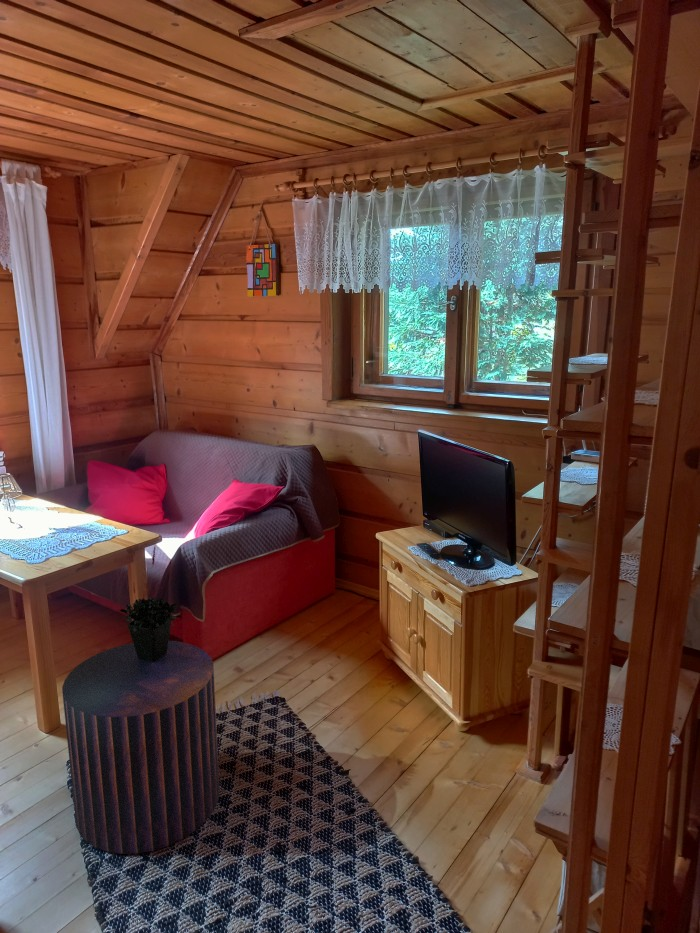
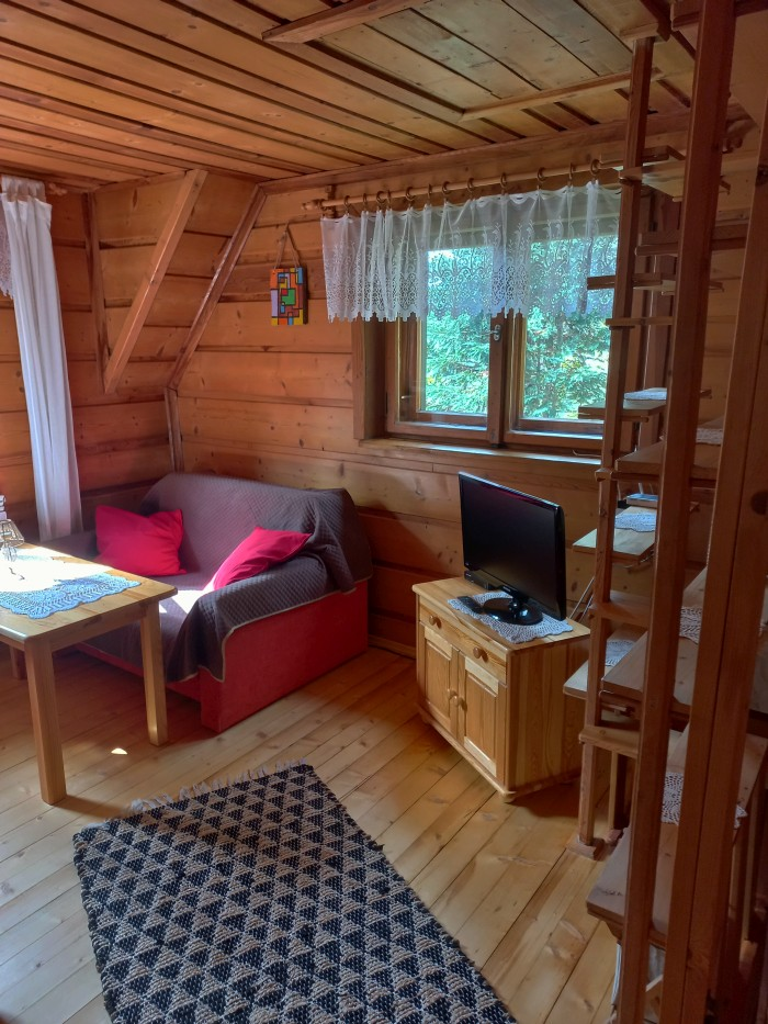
- potted plant (150, 604)
- stool (145, 738)
